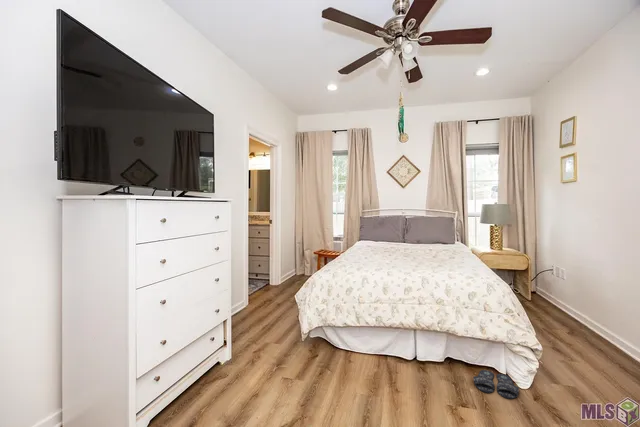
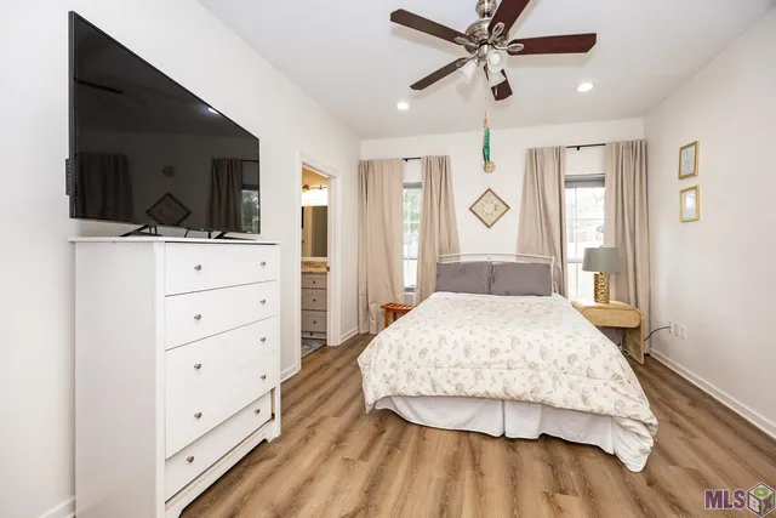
- slippers (493, 382)
